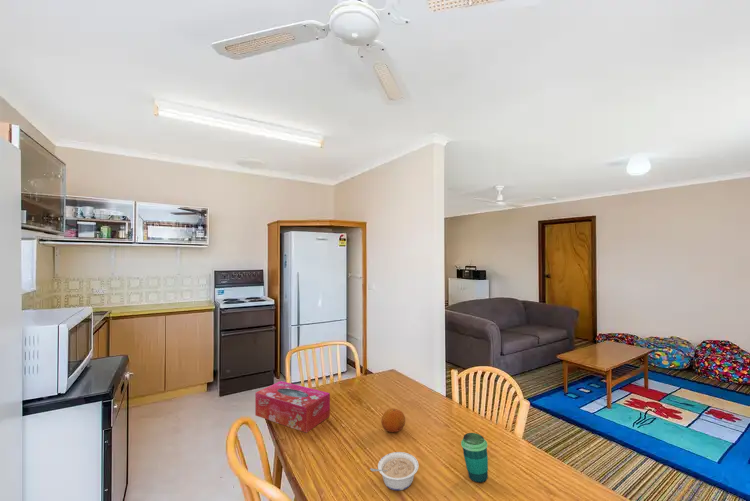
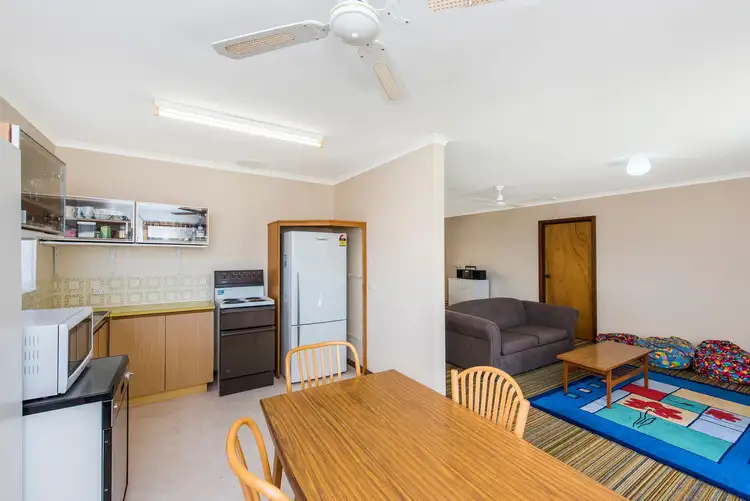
- cup (474, 457)
- legume (397, 472)
- tissue box (292, 404)
- fruit (393, 419)
